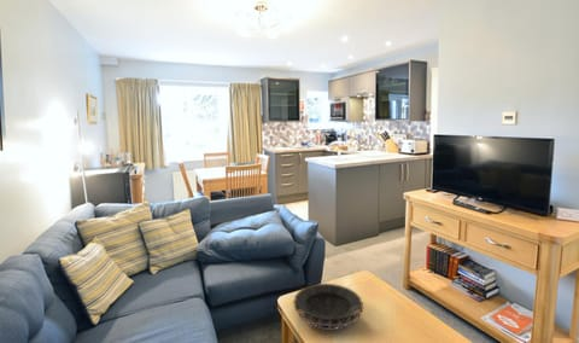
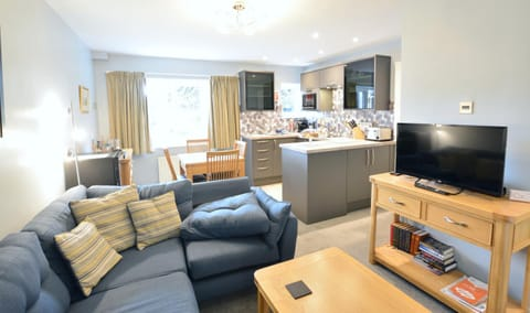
- decorative bowl (328, 308)
